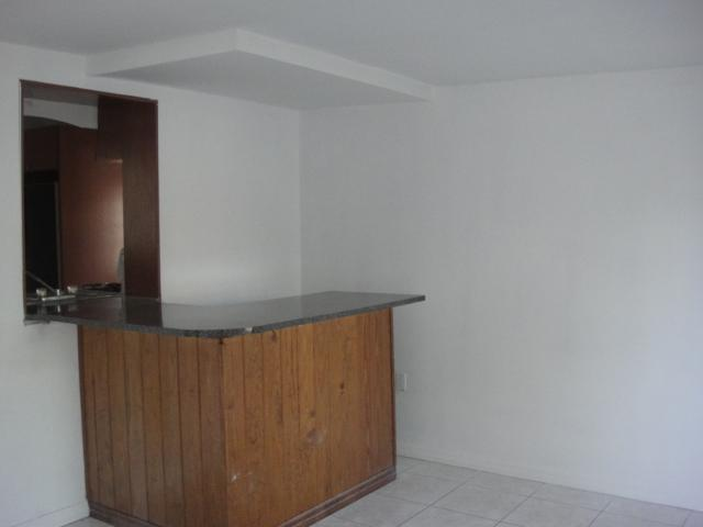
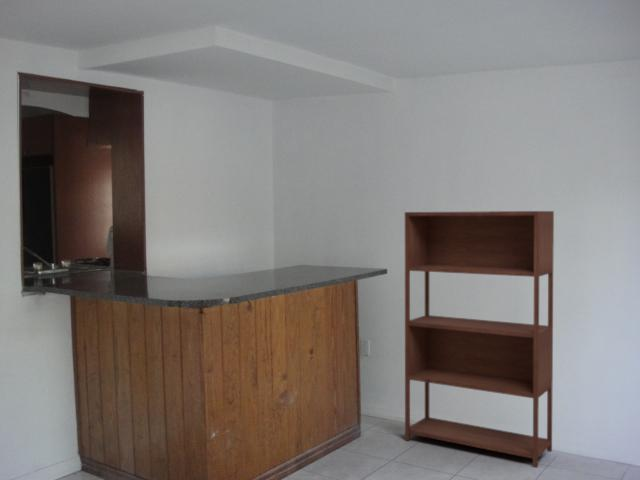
+ bookshelf (476, 329)
